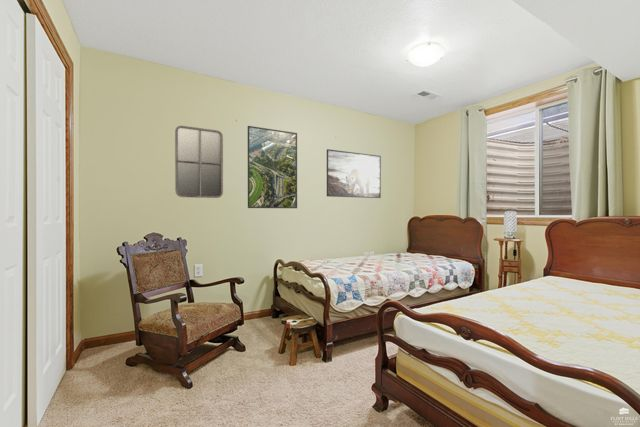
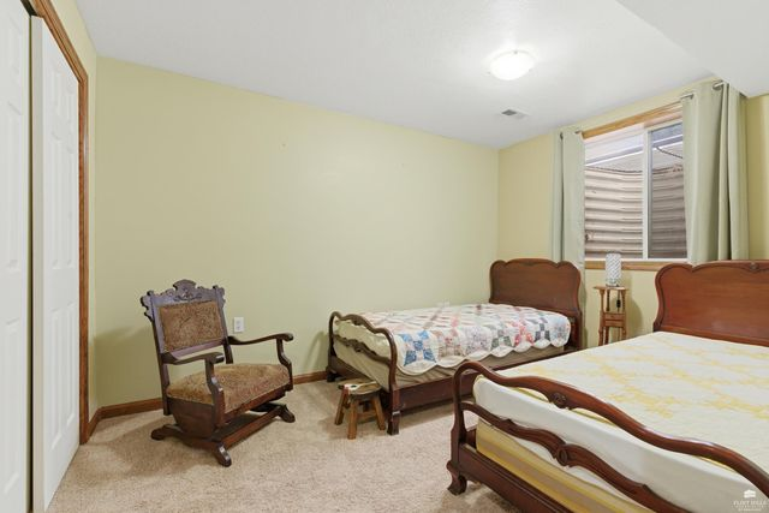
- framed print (355, 175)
- home mirror (199, 162)
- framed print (273, 169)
